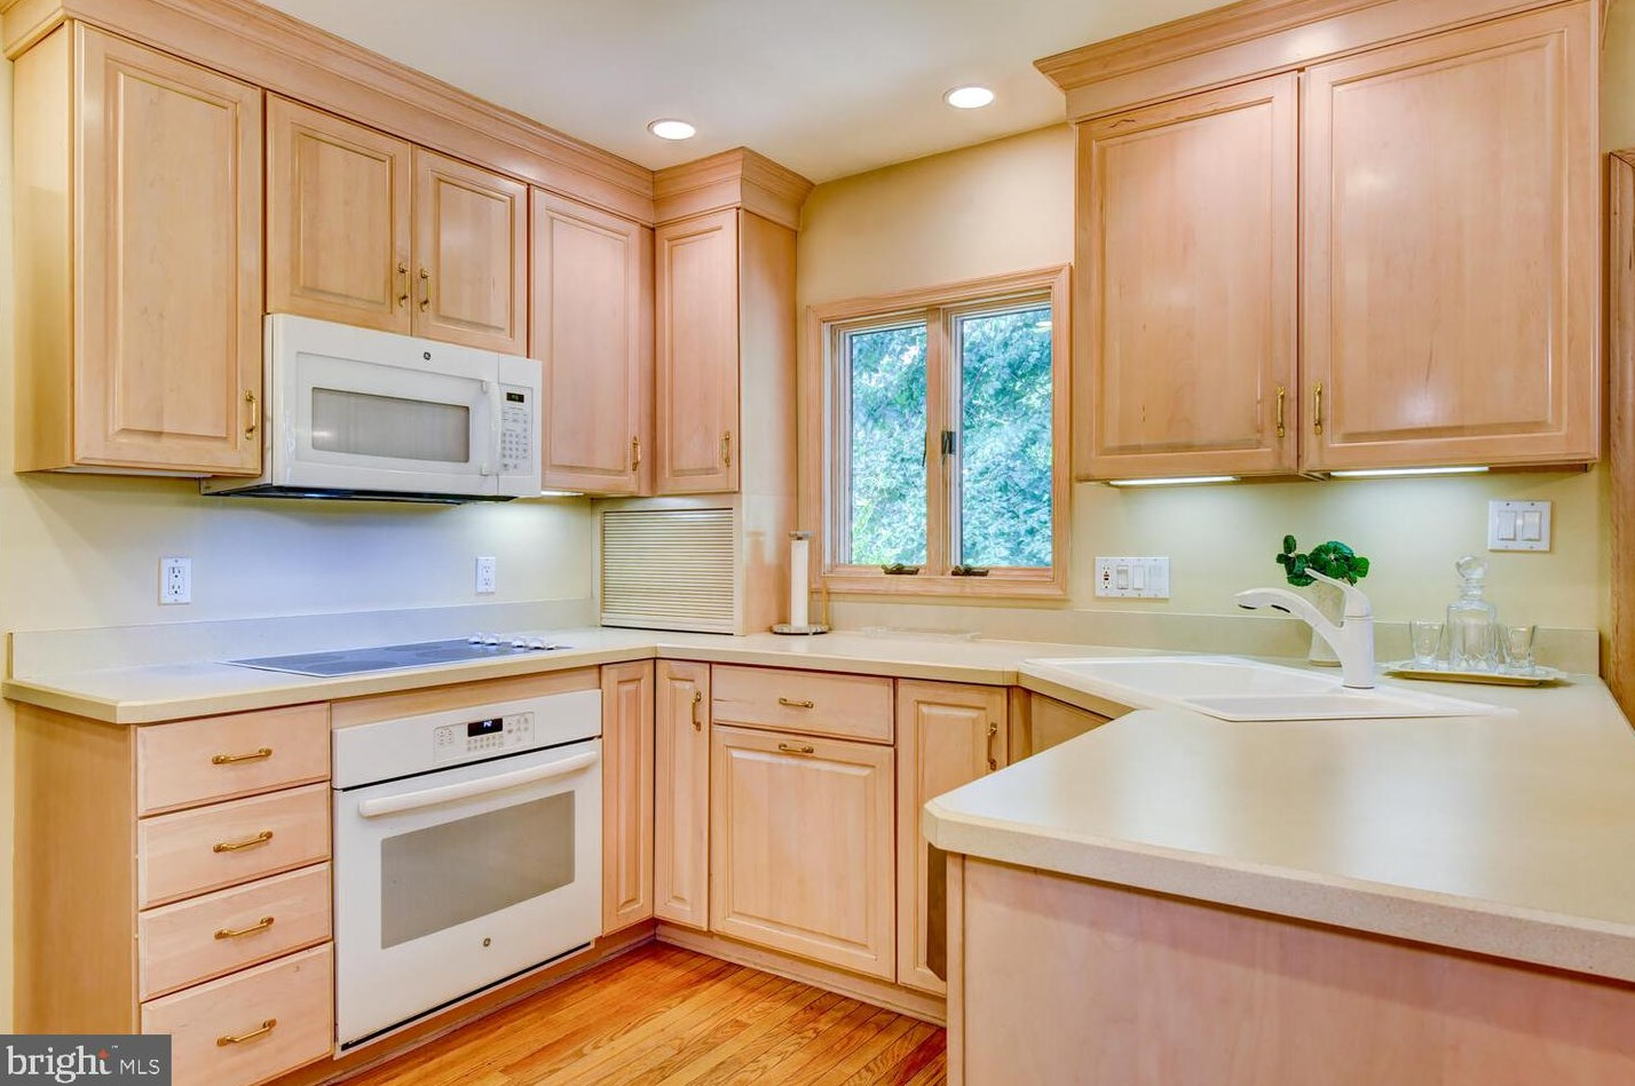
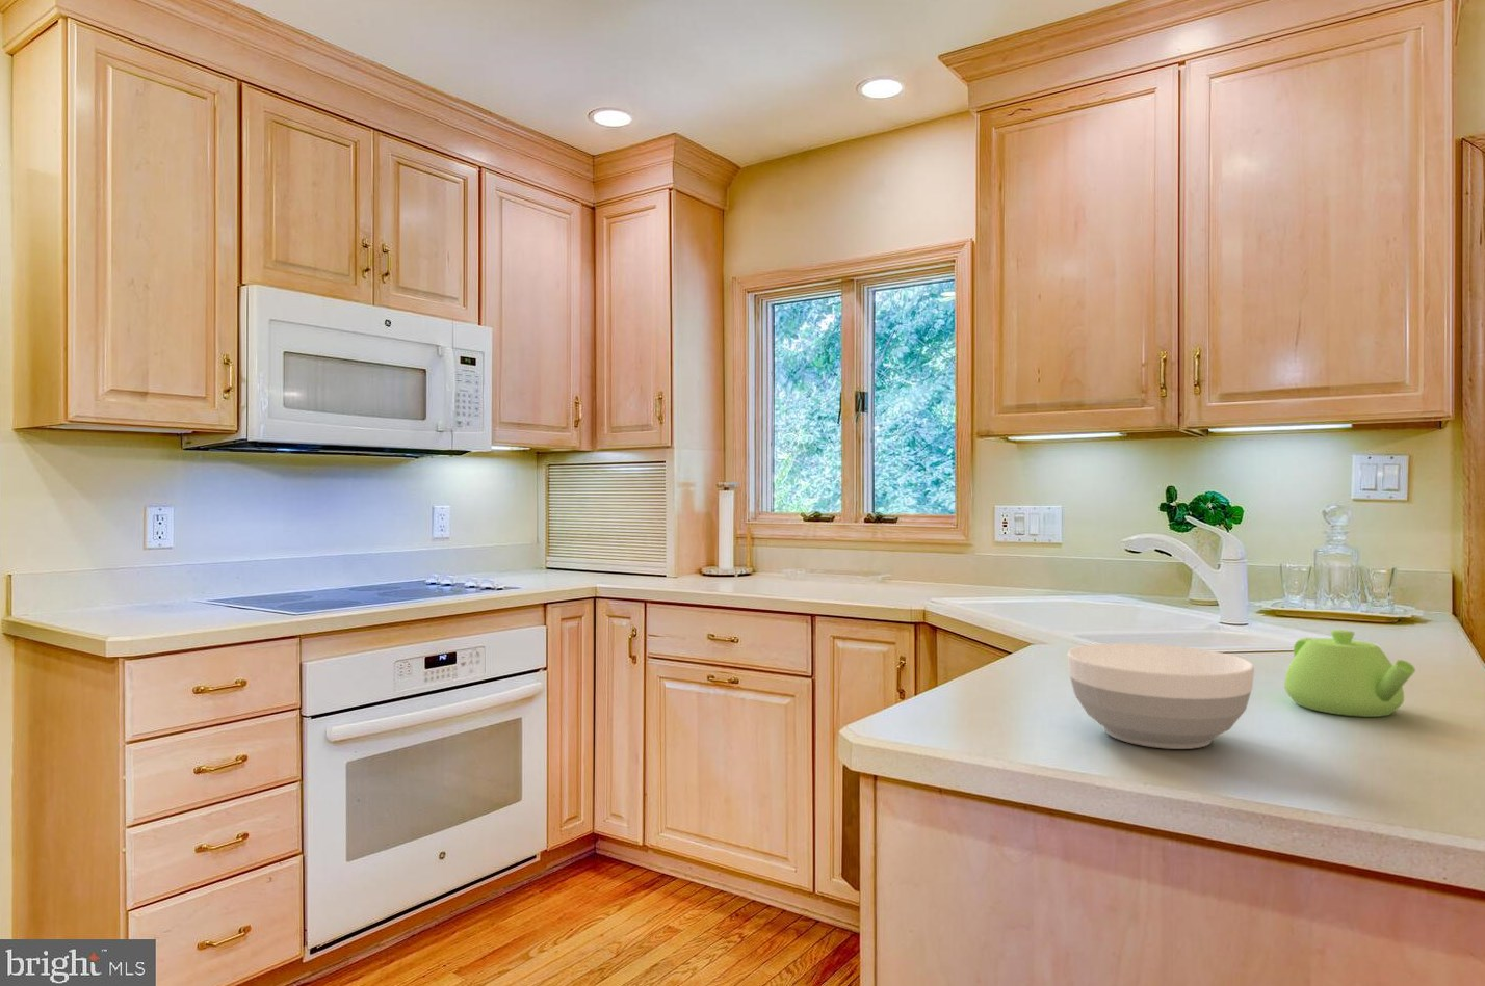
+ teakettle (1347, 669)
+ bowl (1156, 697)
